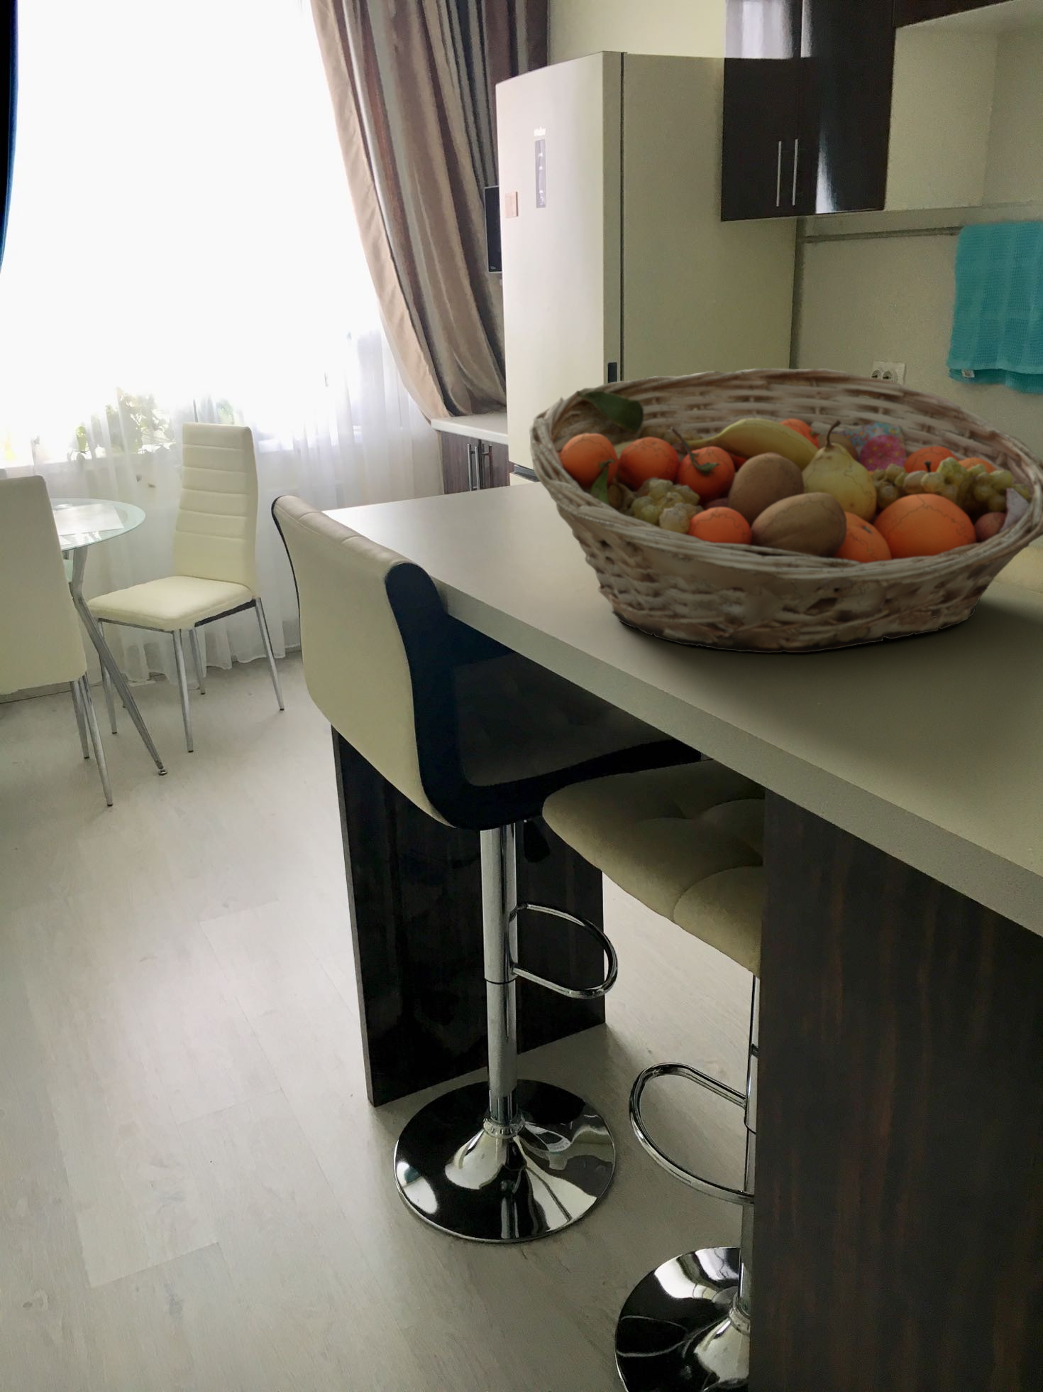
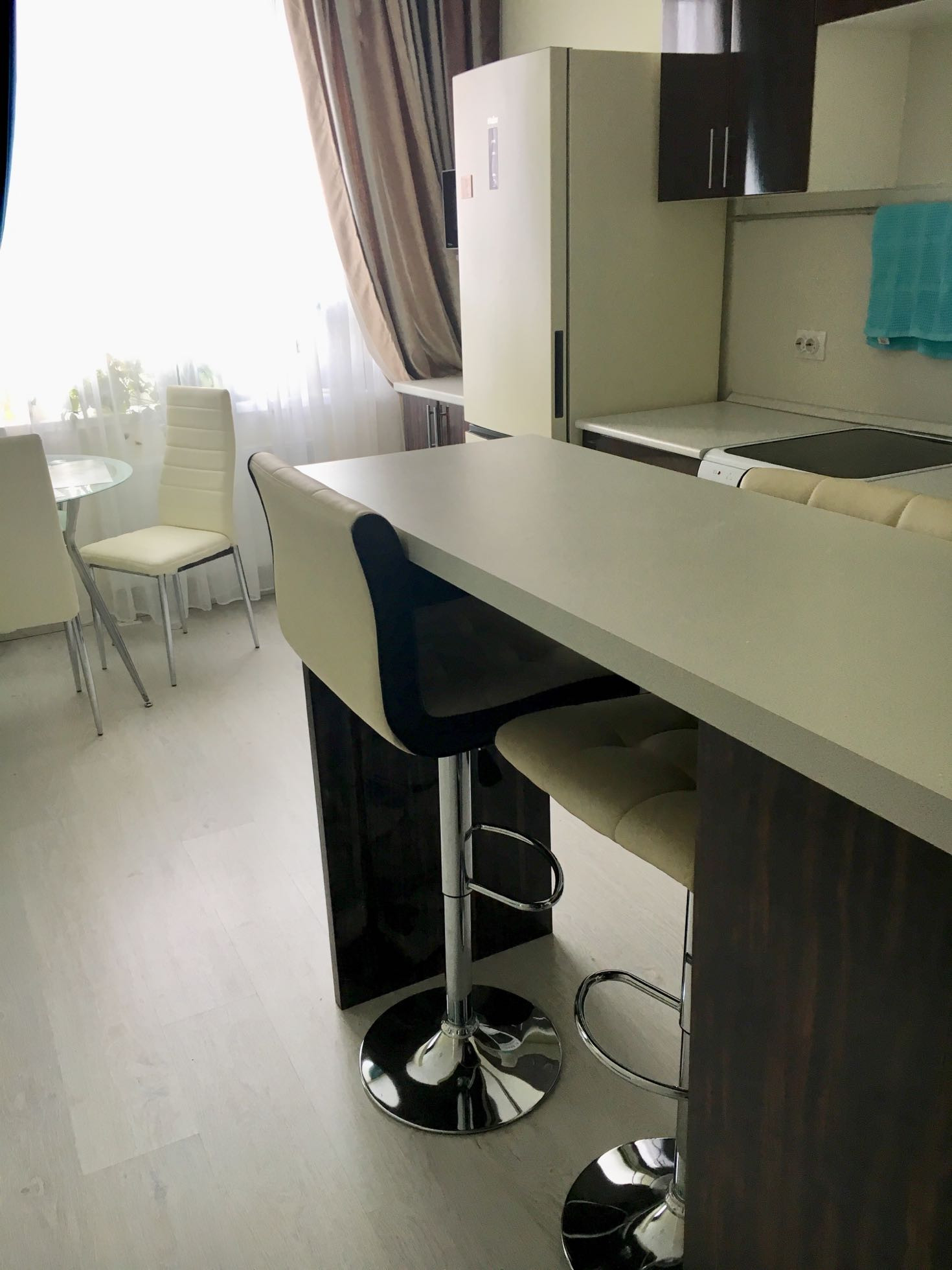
- fruit basket (787, 497)
